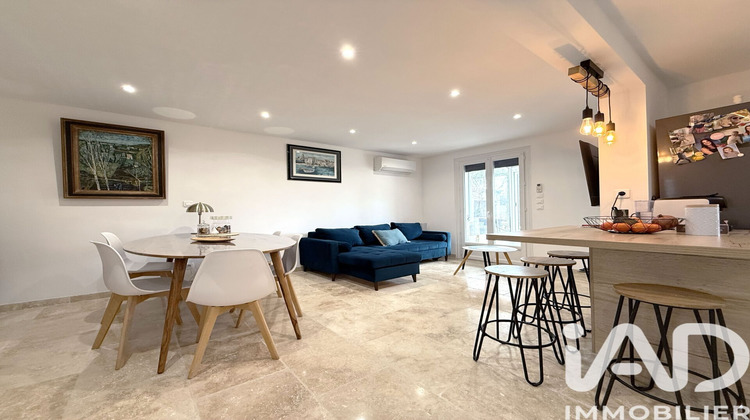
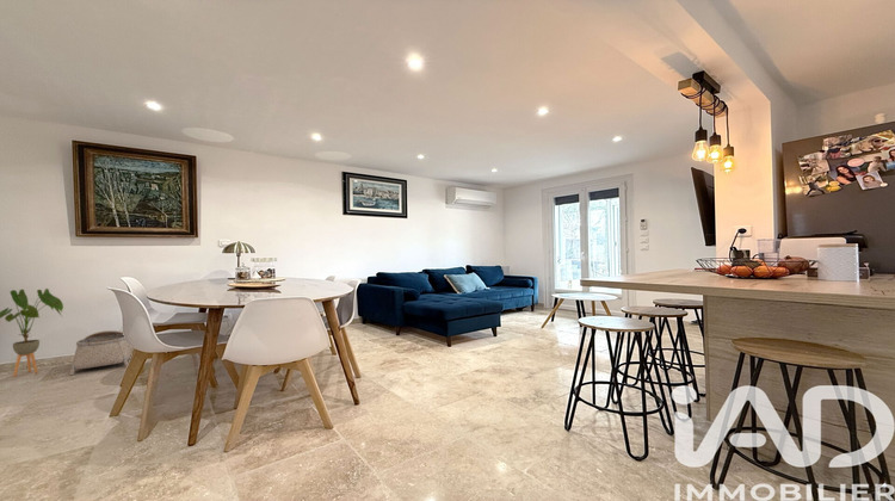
+ basket (104, 347)
+ house plant (31, 329)
